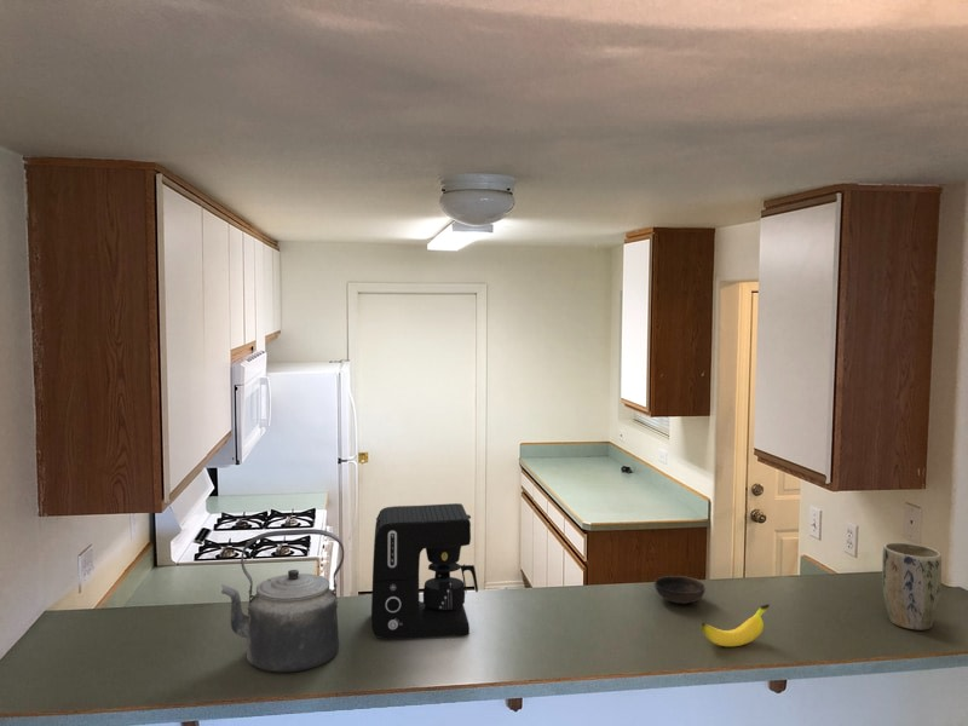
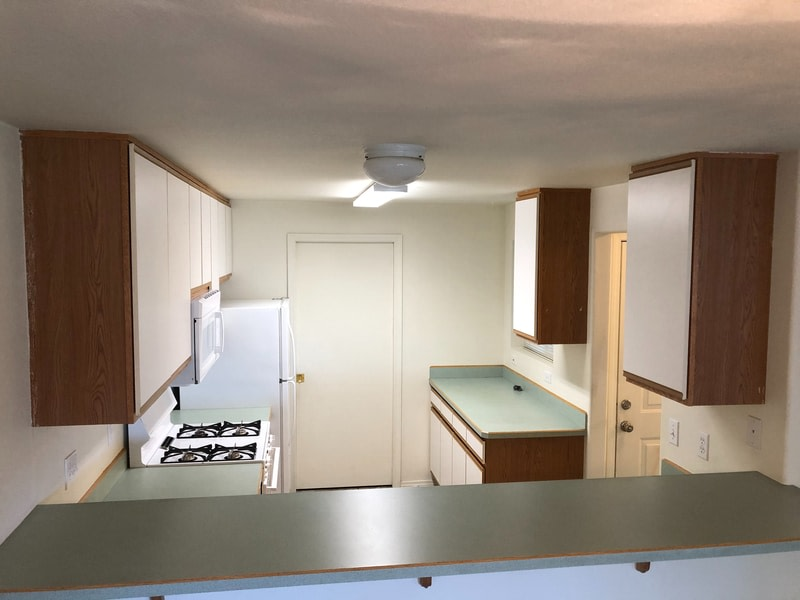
- kettle (283, 593)
- banana (736, 628)
- coffee maker (428, 567)
- plant pot (910, 586)
- bowl (679, 592)
